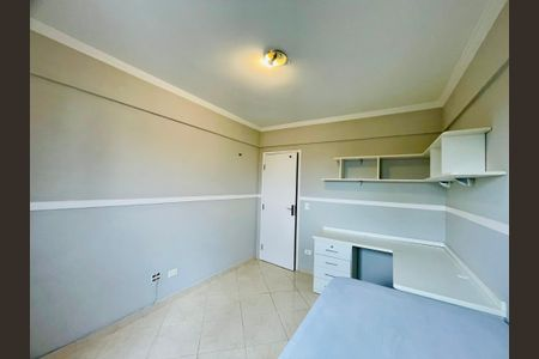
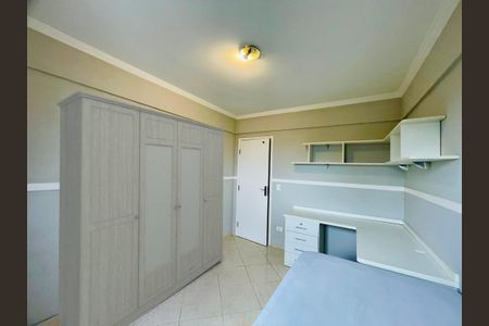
+ wardrobe (163, 202)
